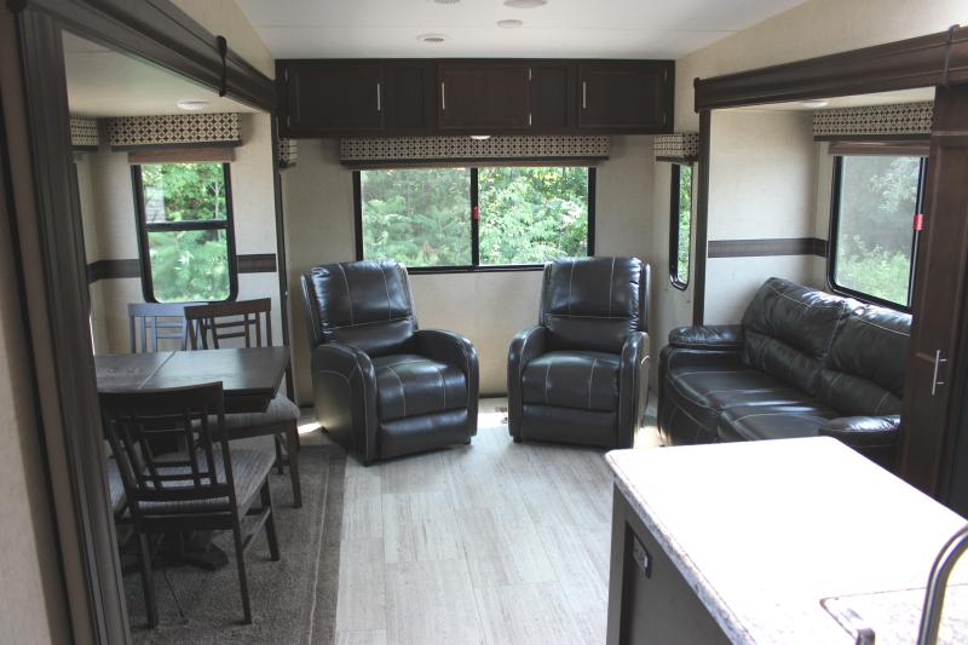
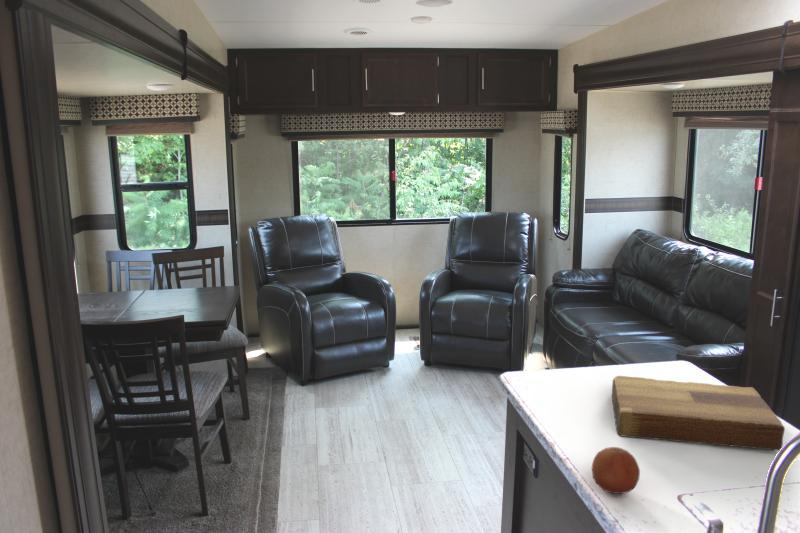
+ fruit (615, 469)
+ cutting board (688, 408)
